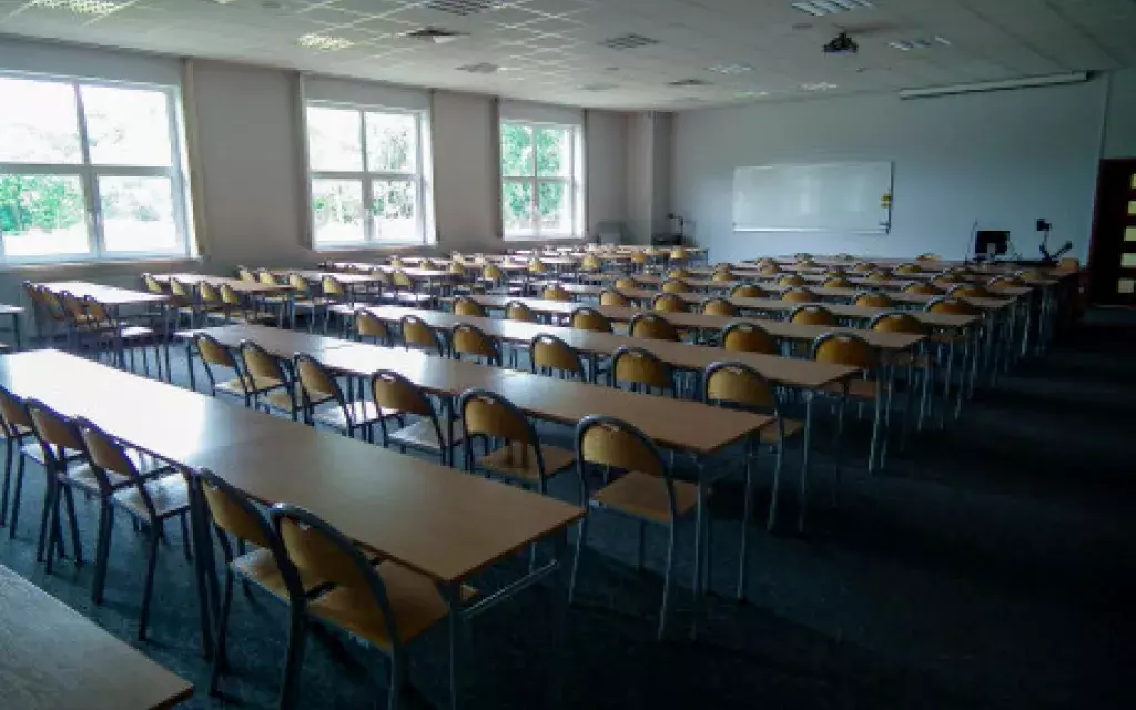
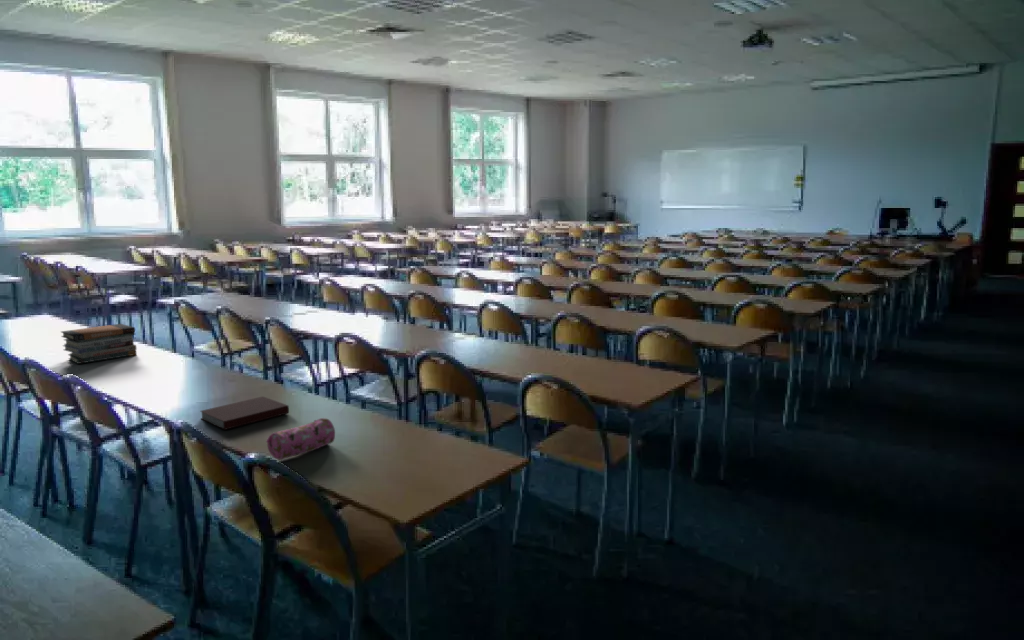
+ pencil case (301, 438)
+ notebook (245, 412)
+ book stack (99, 343)
